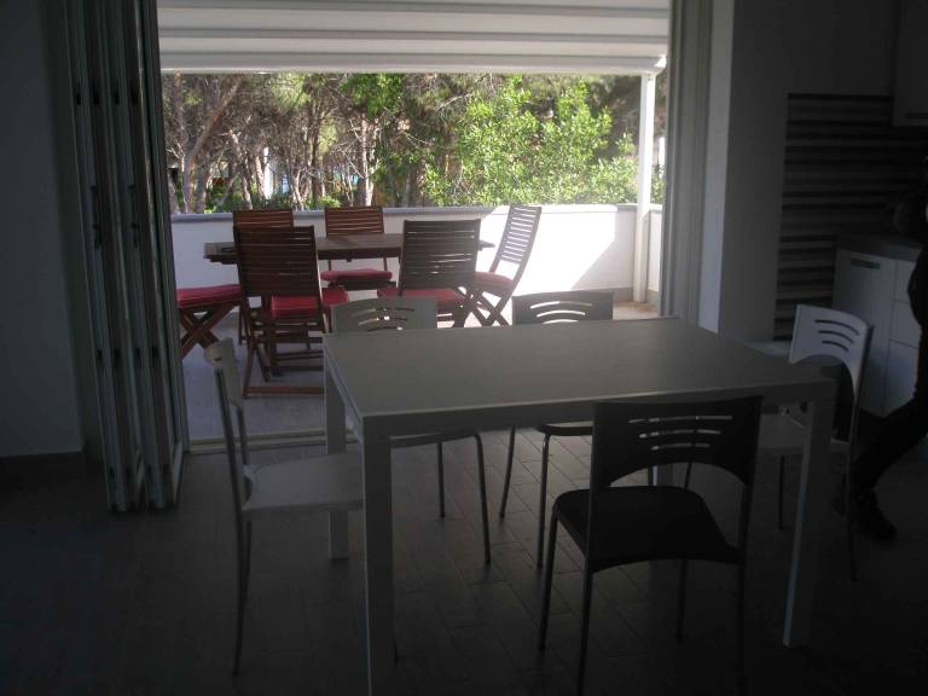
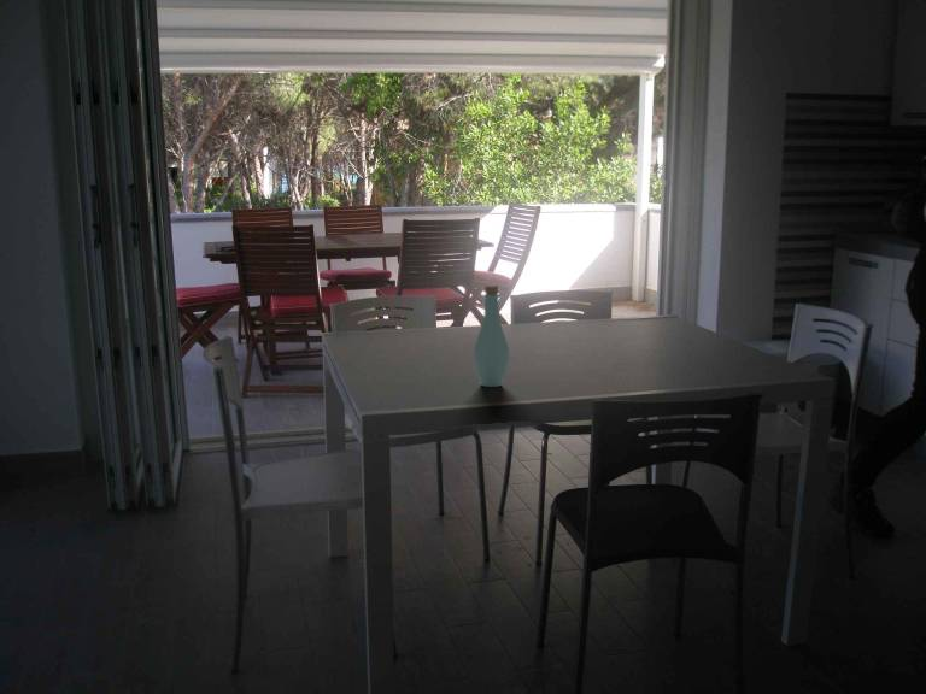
+ bottle (491, 335)
